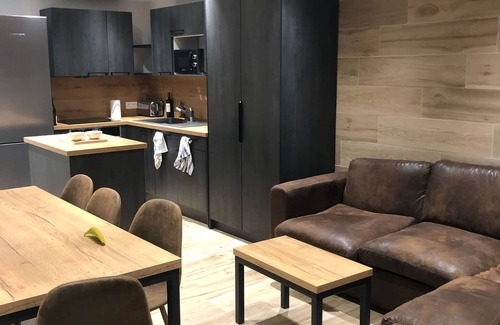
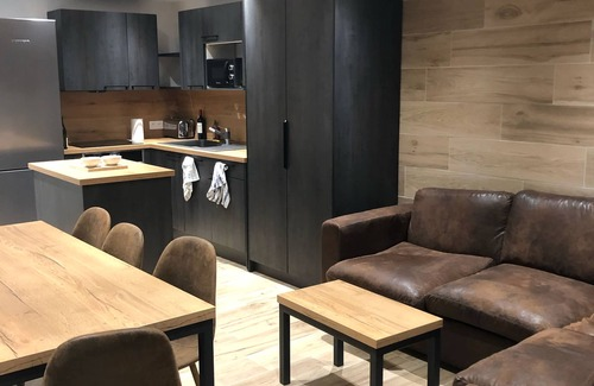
- banana (95, 234)
